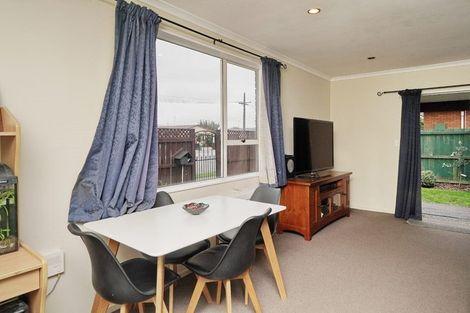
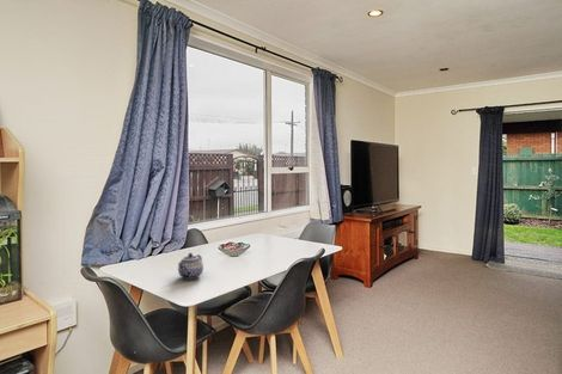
+ teapot (190, 265)
